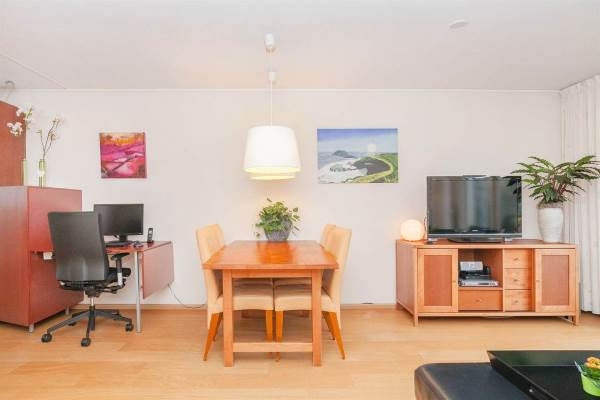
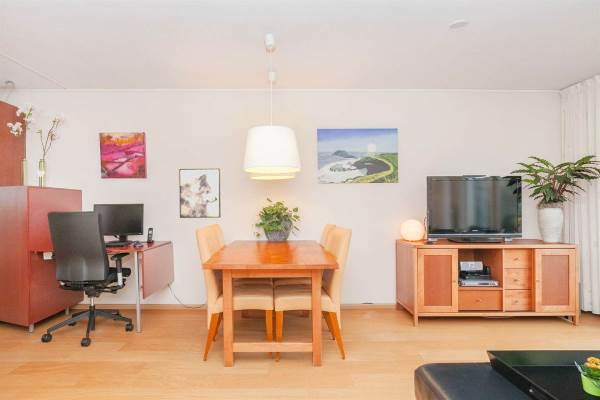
+ wall art (199, 193)
